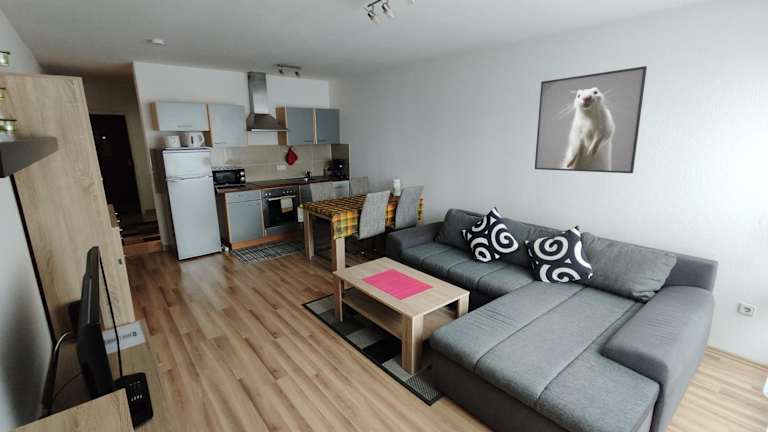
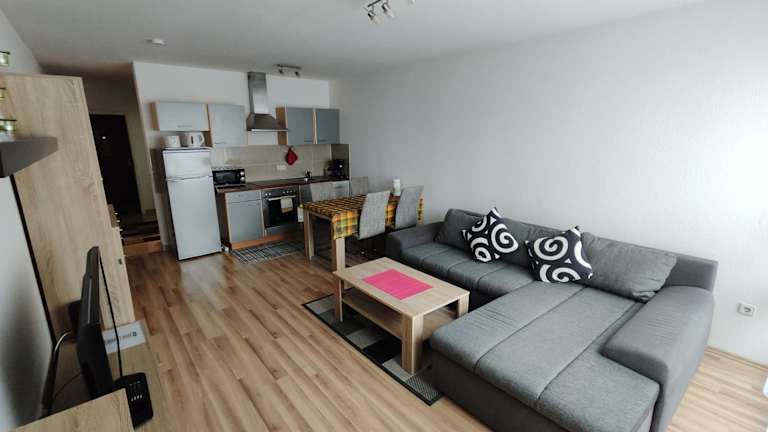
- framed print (583, 124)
